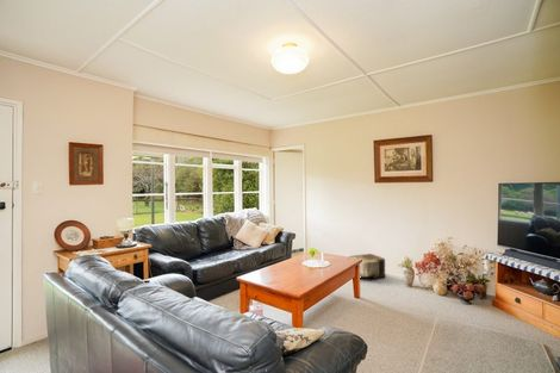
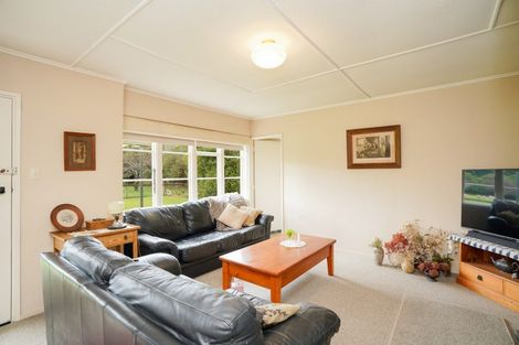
- pouf (366, 267)
